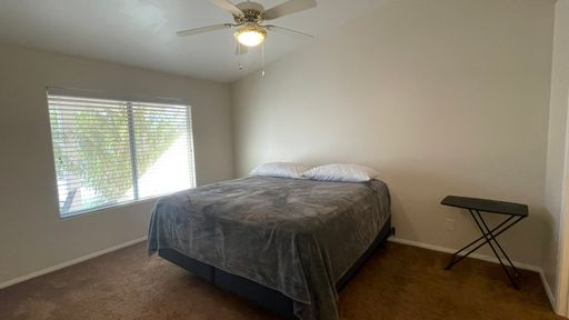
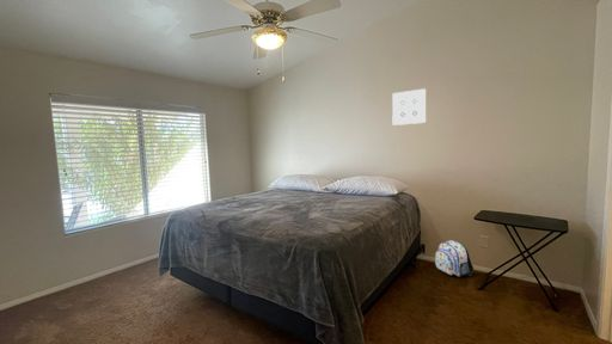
+ wall art (409, 108)
+ backpack (451, 257)
